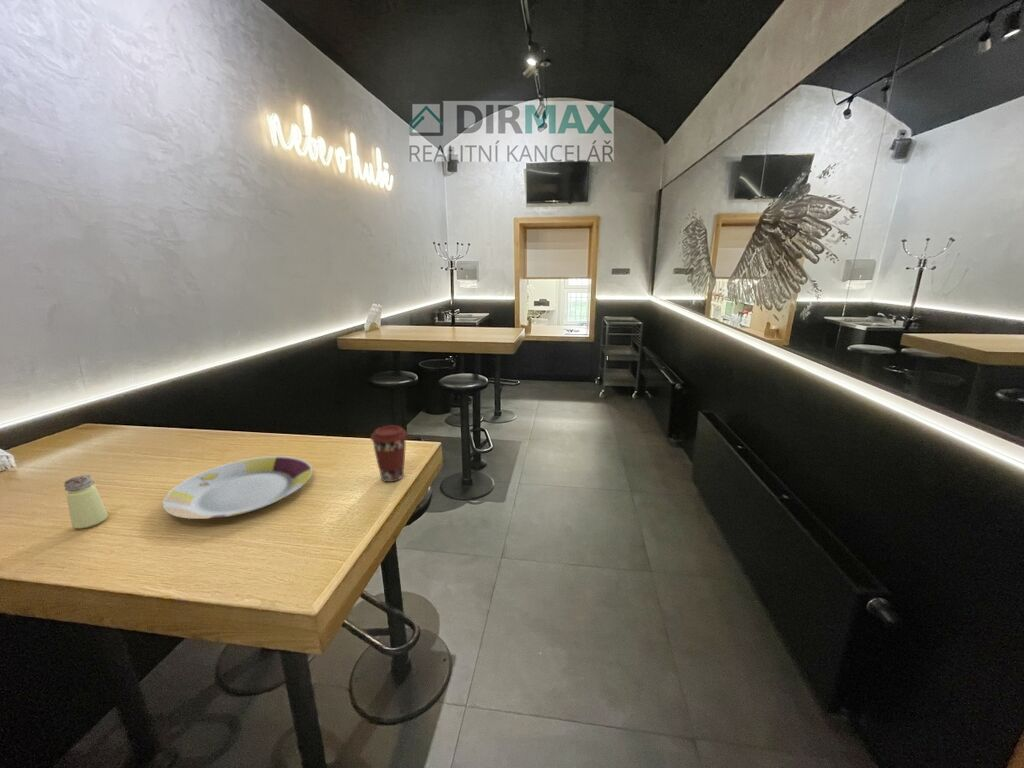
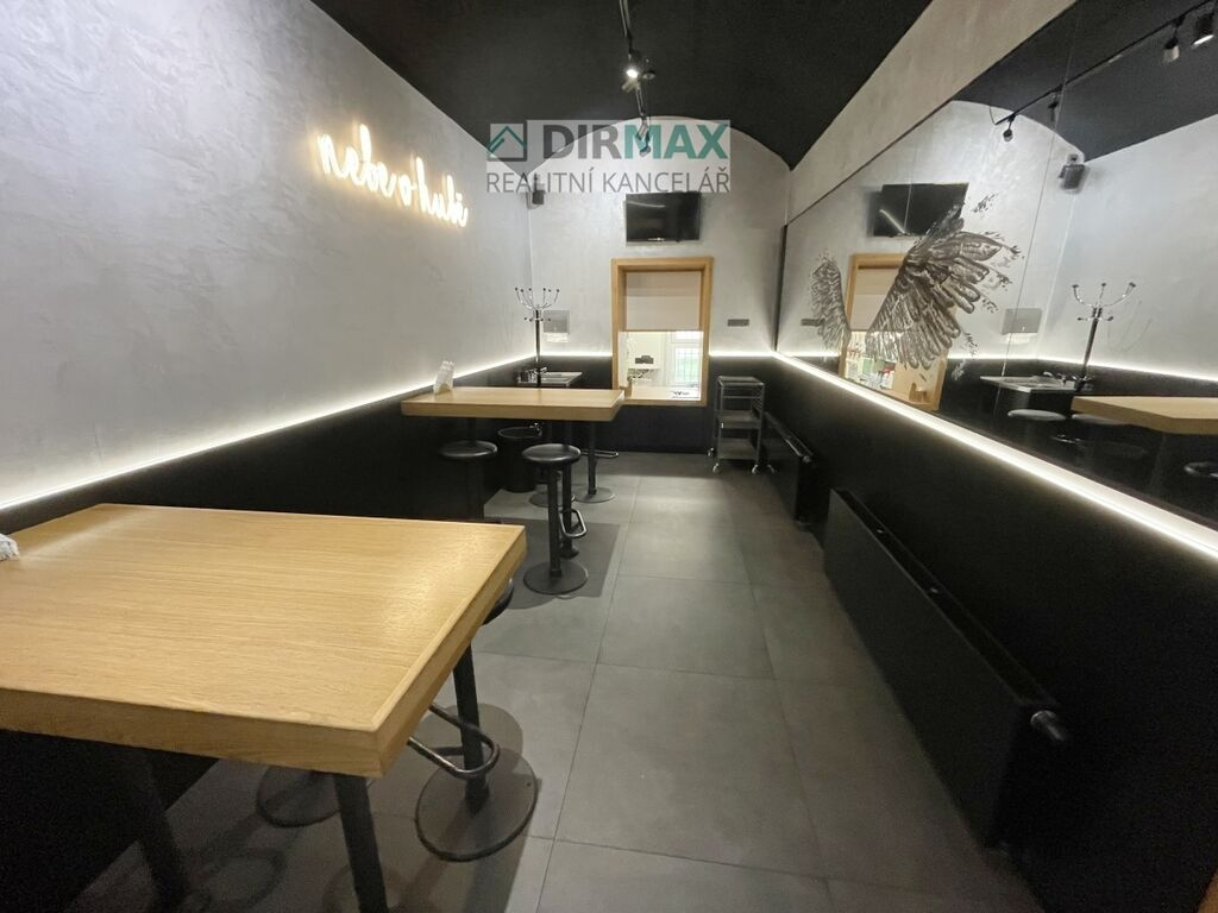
- plate (244, 486)
- coffee cup (390, 453)
- saltshaker (84, 500)
